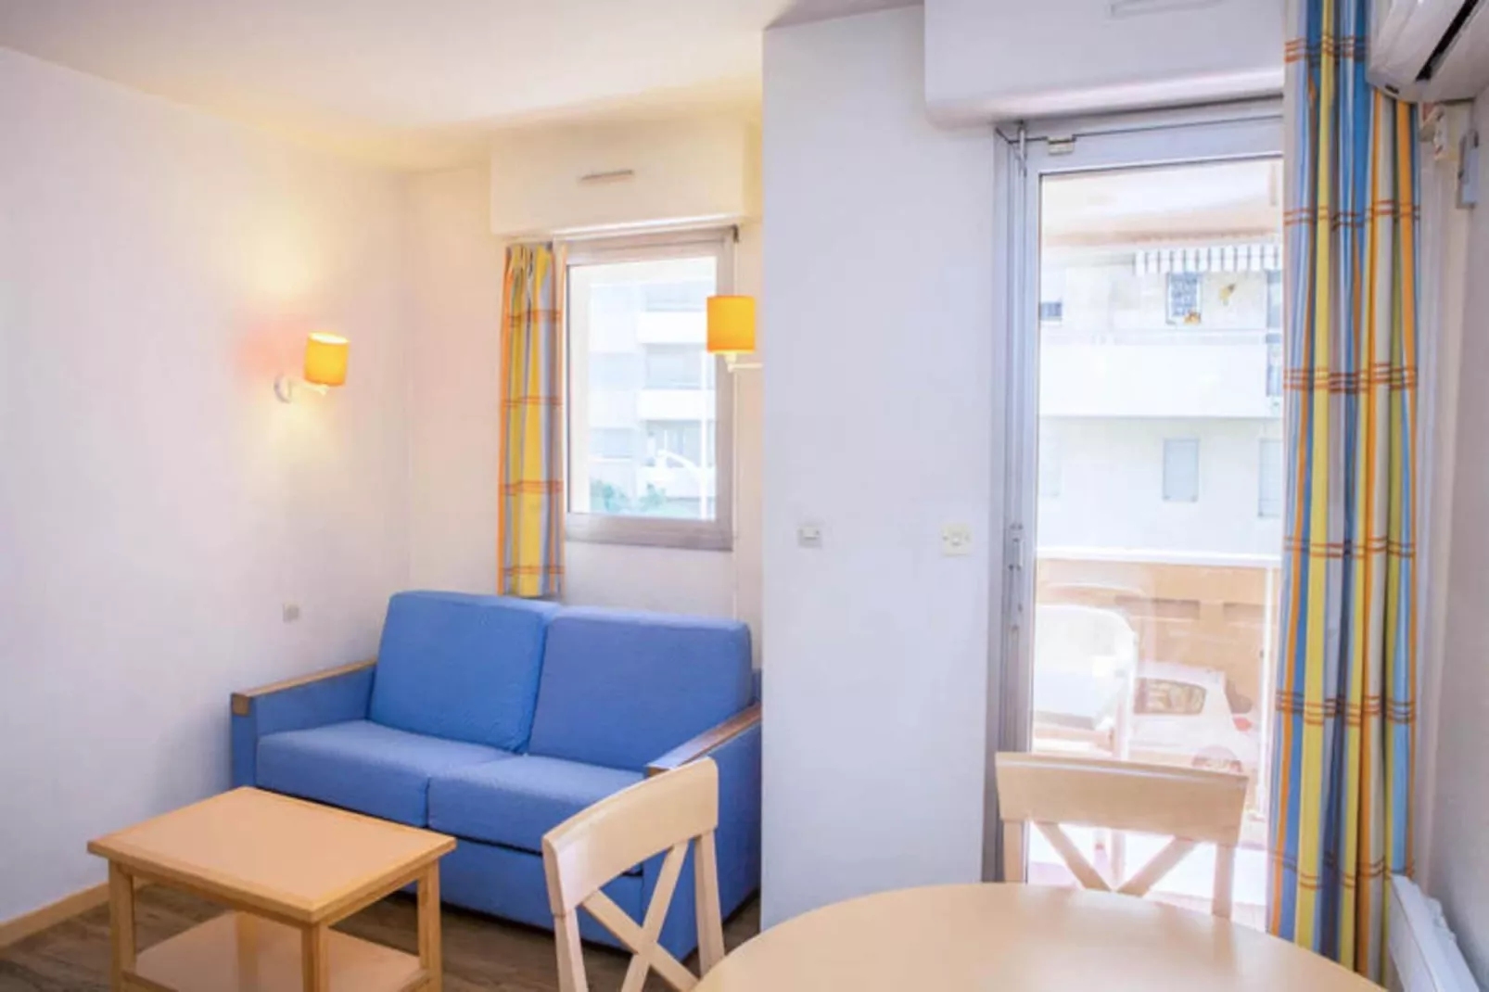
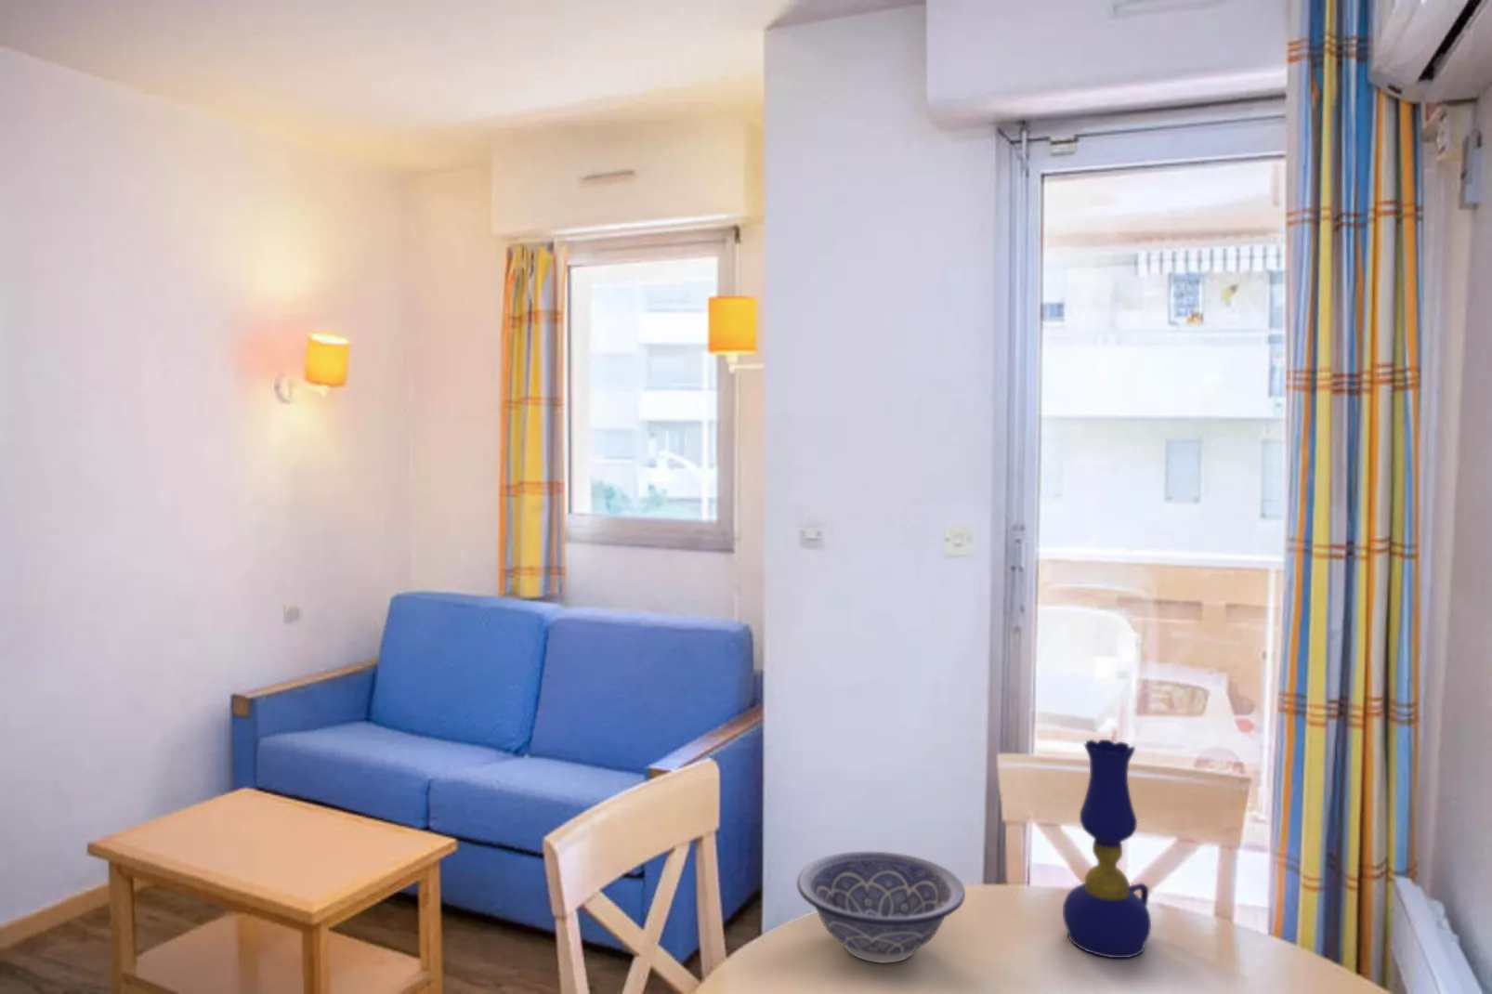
+ decorative bowl (879, 914)
+ oil lamp (1115, 841)
